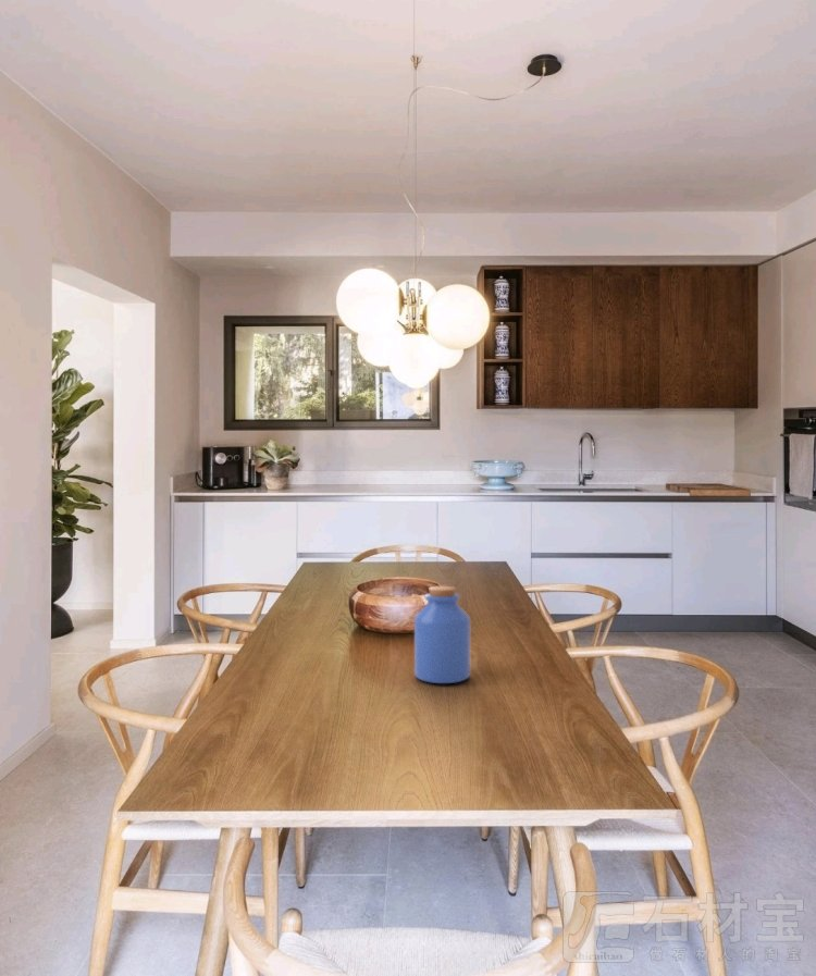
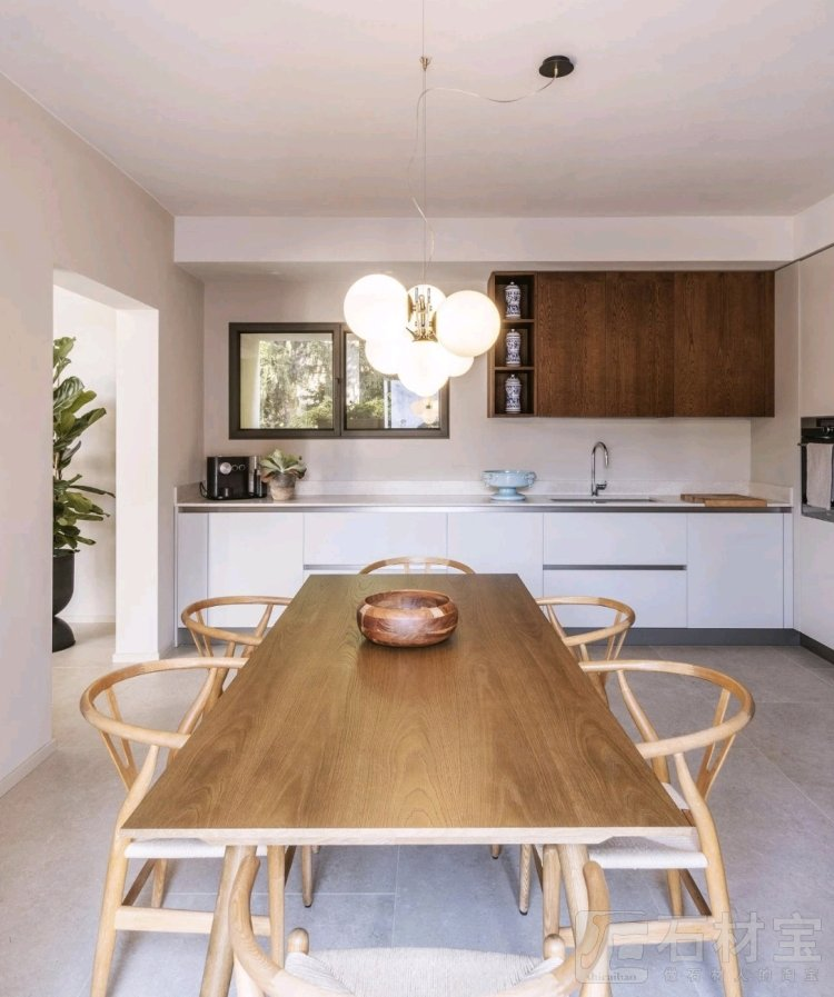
- jar (442, 631)
